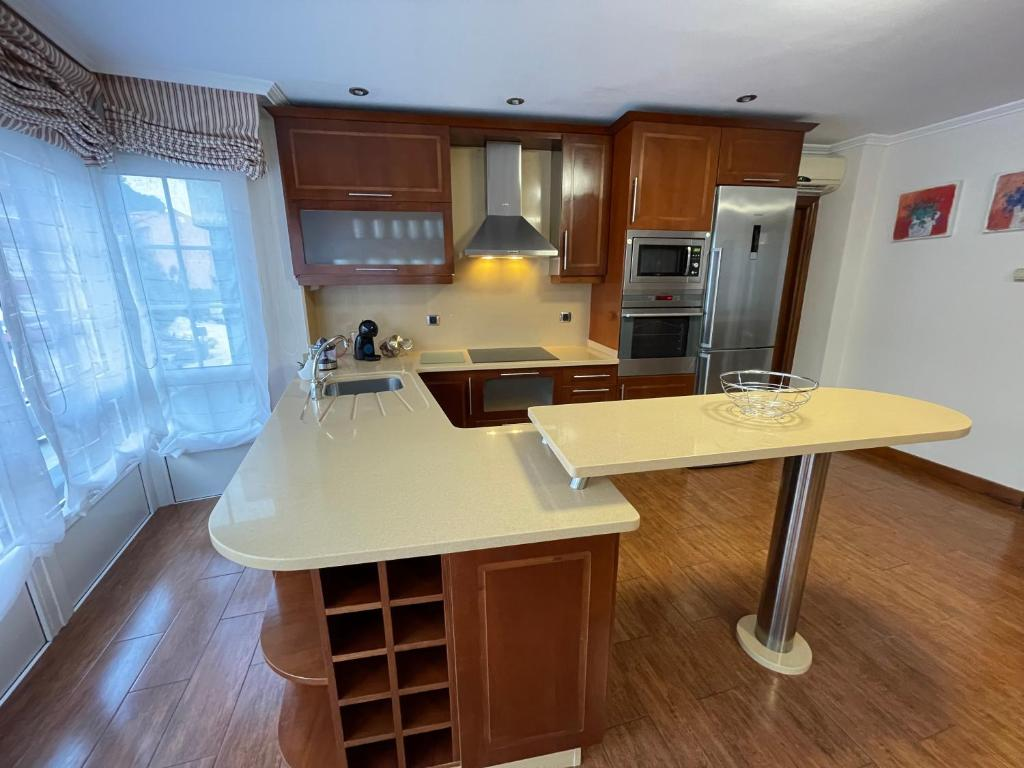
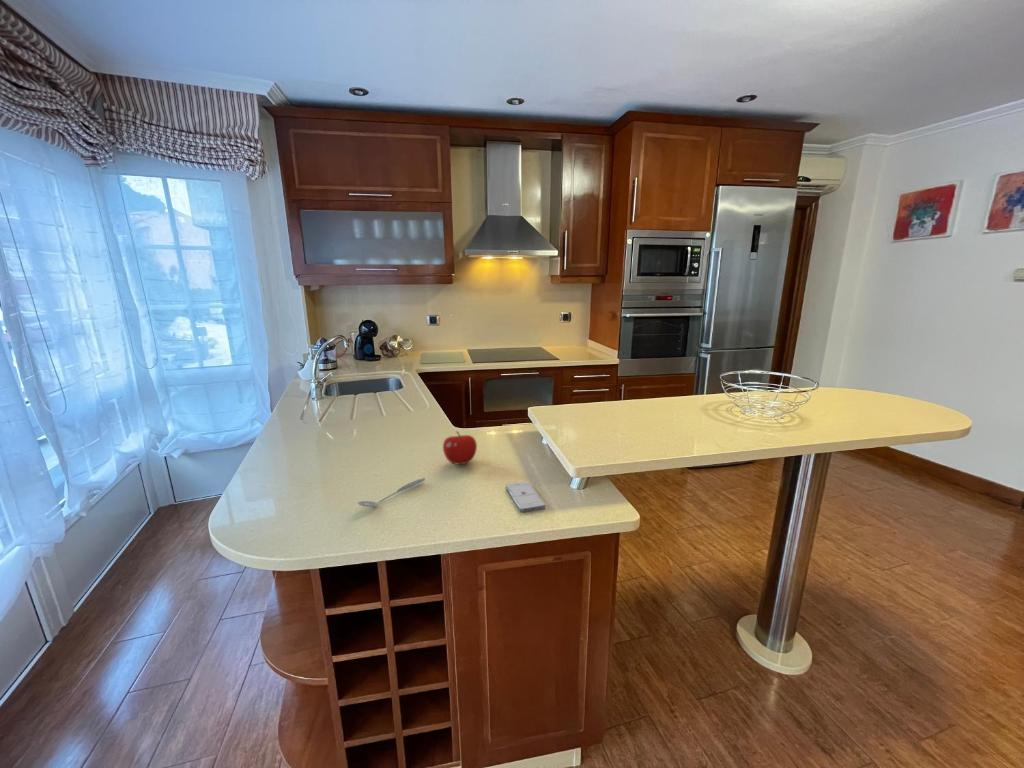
+ spoon (395, 492)
+ smartphone (524, 495)
+ fruit (459, 447)
